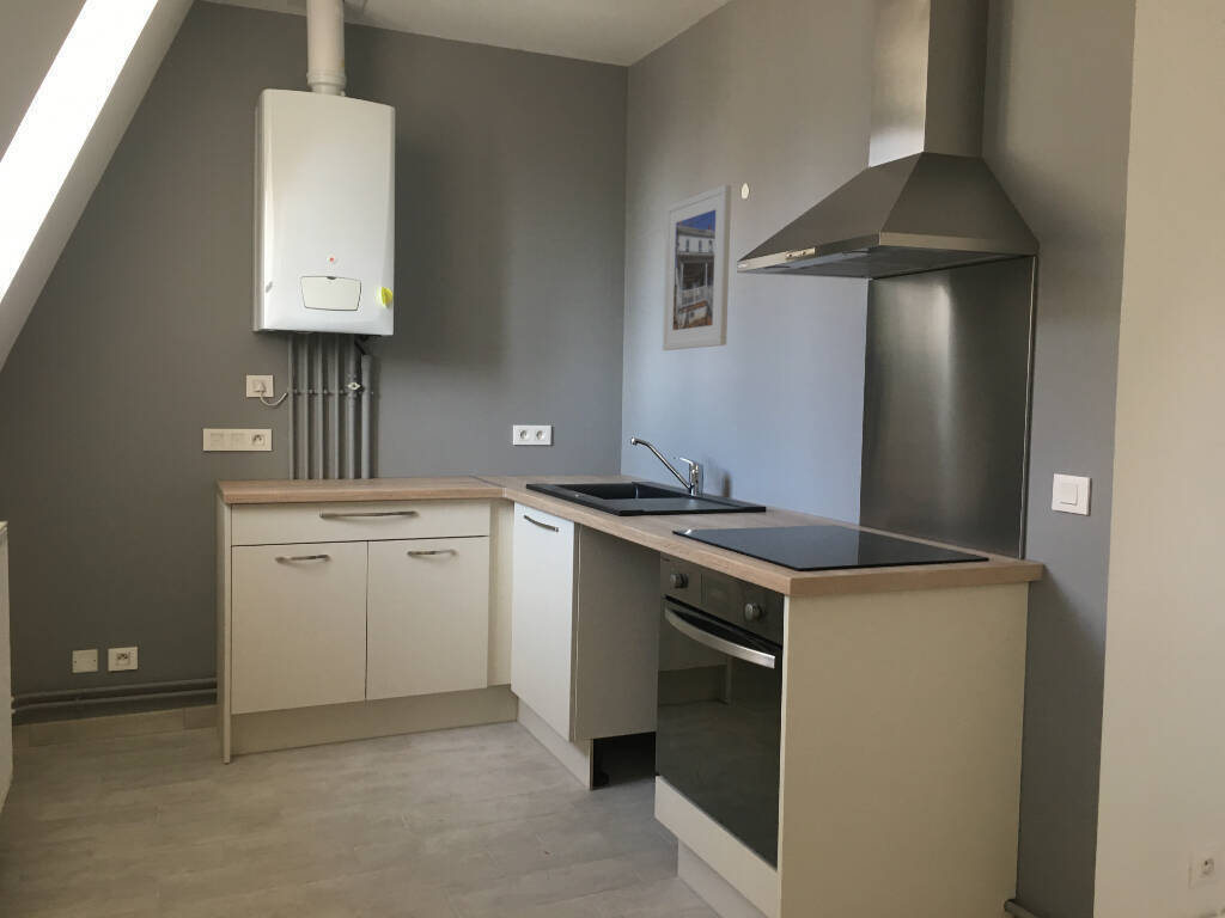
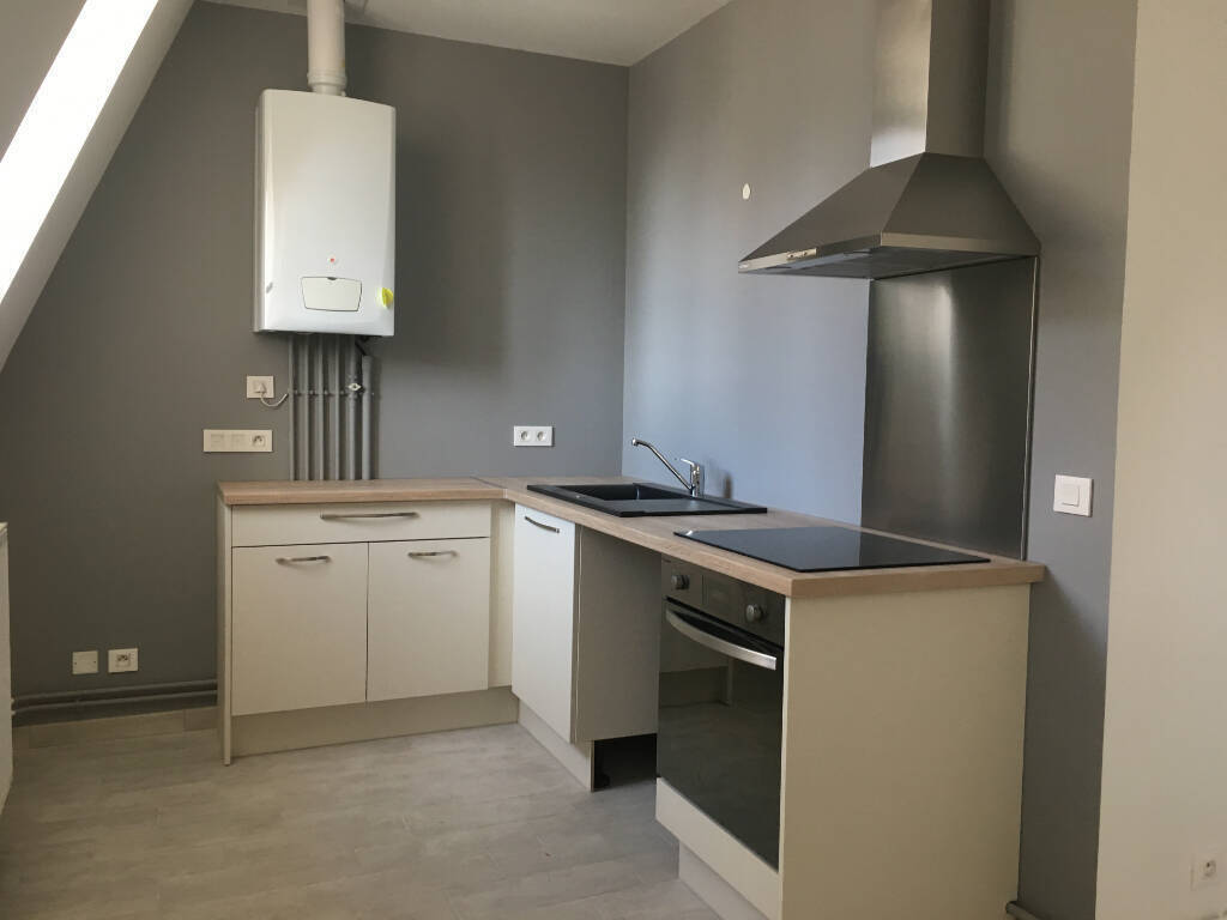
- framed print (694, 271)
